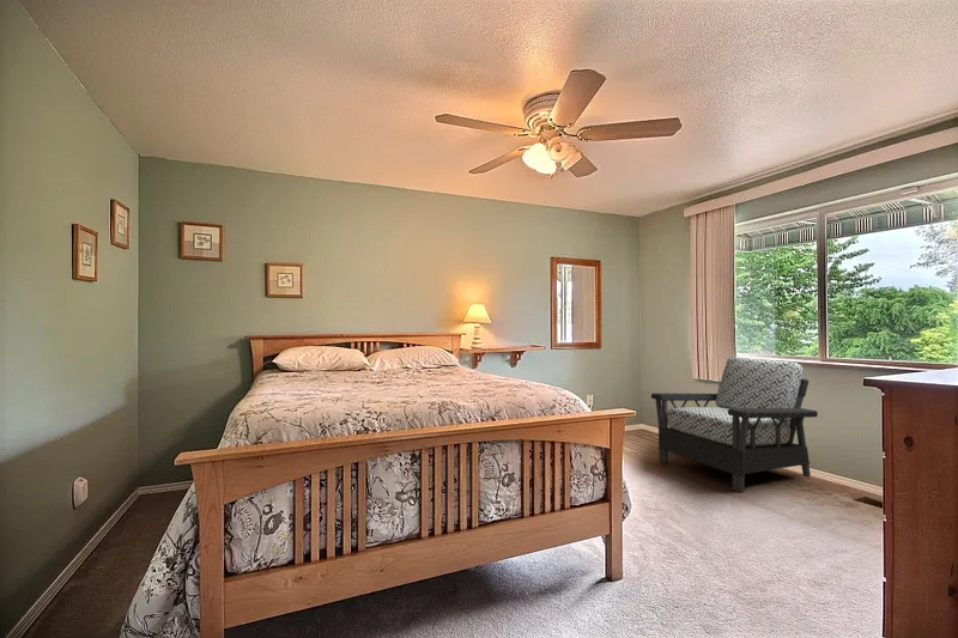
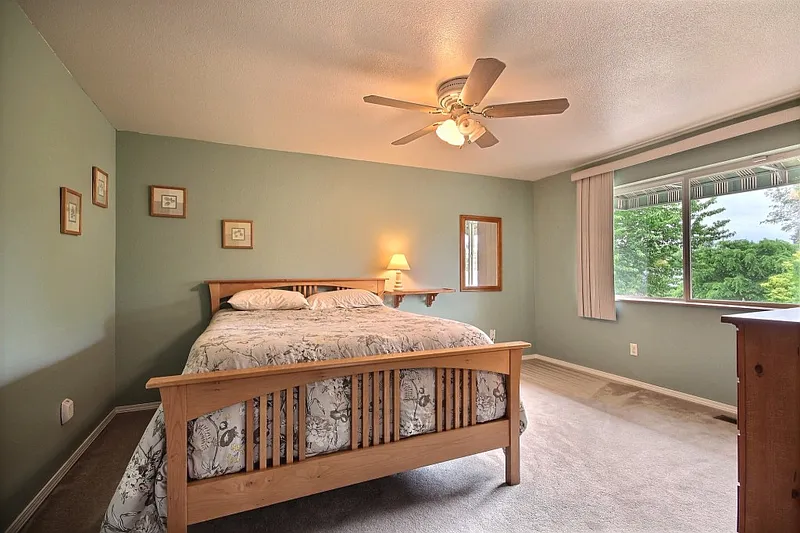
- armchair (732, 414)
